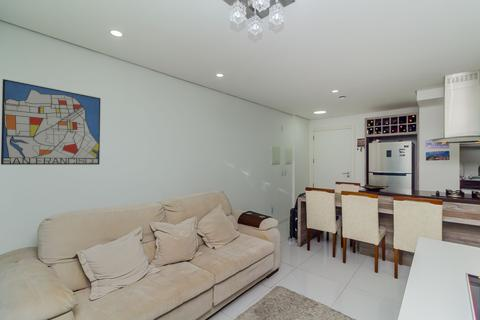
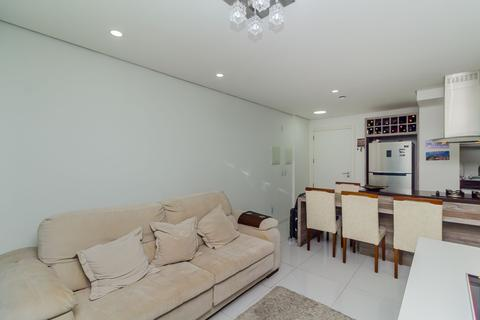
- wall art (57, 127)
